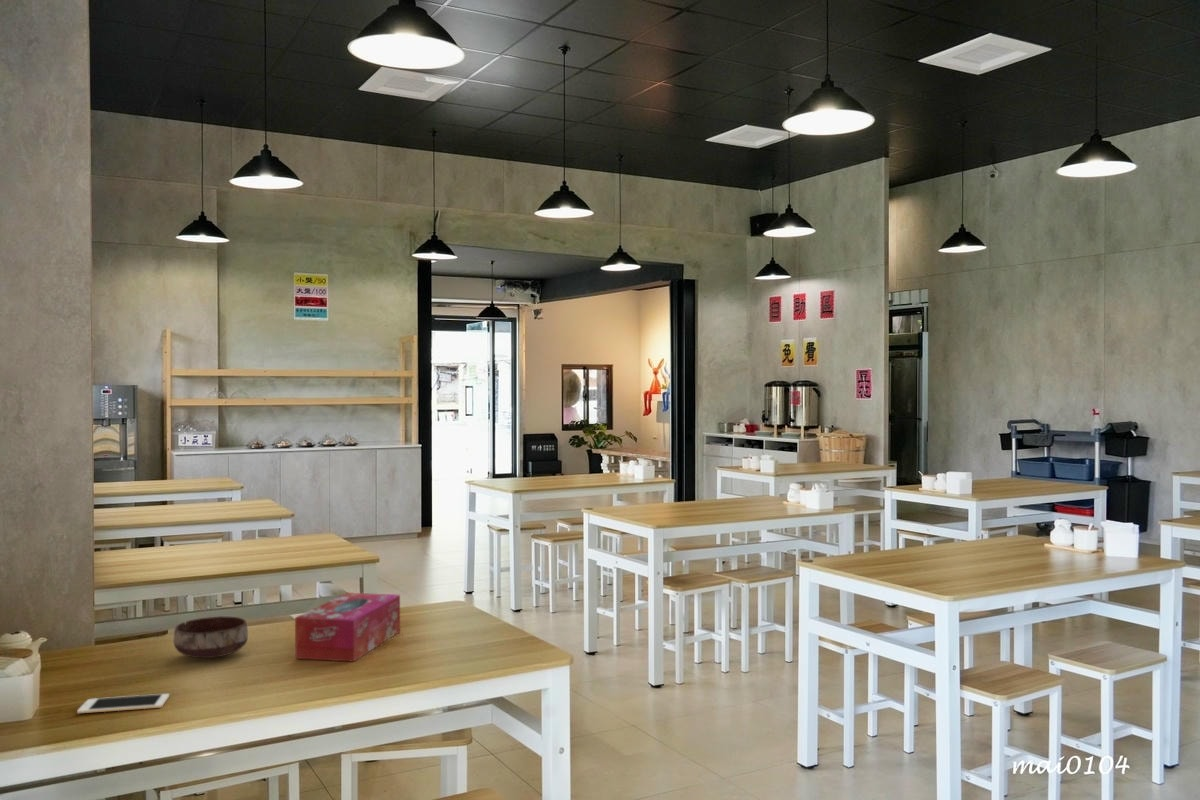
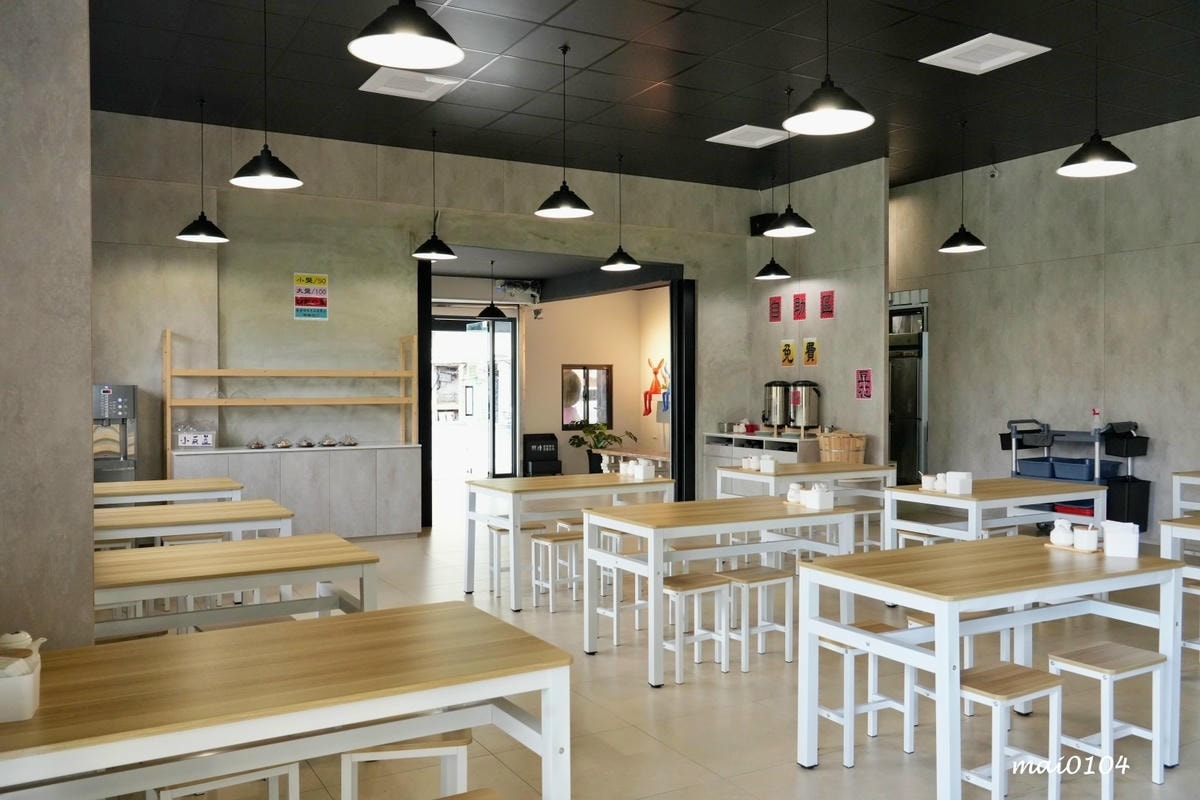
- tissue box (350, 624)
- cell phone (124, 703)
- bowl (211, 639)
